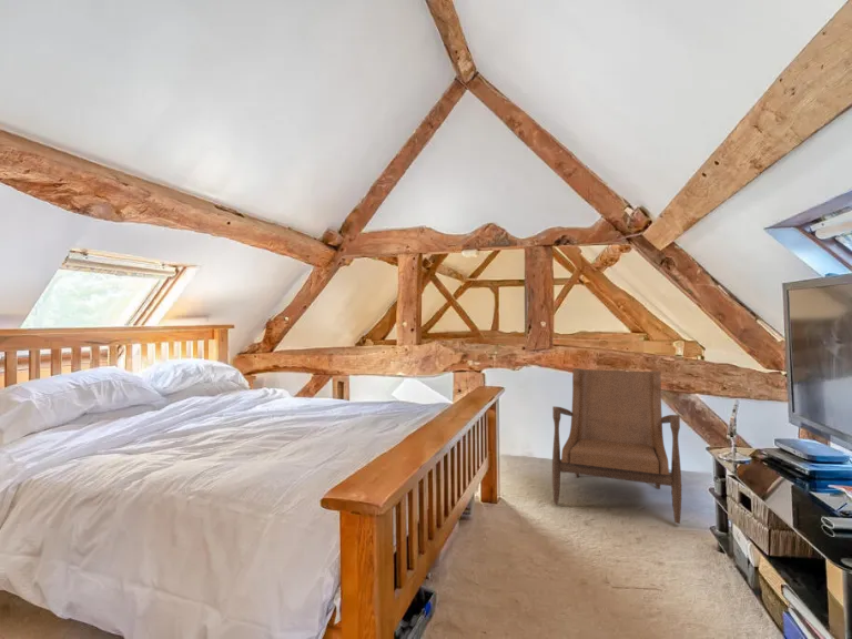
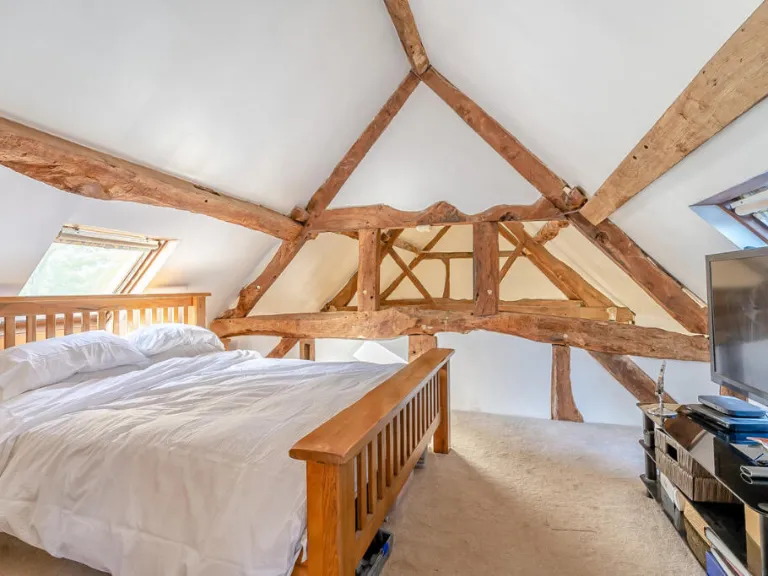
- armchair (613, 434)
